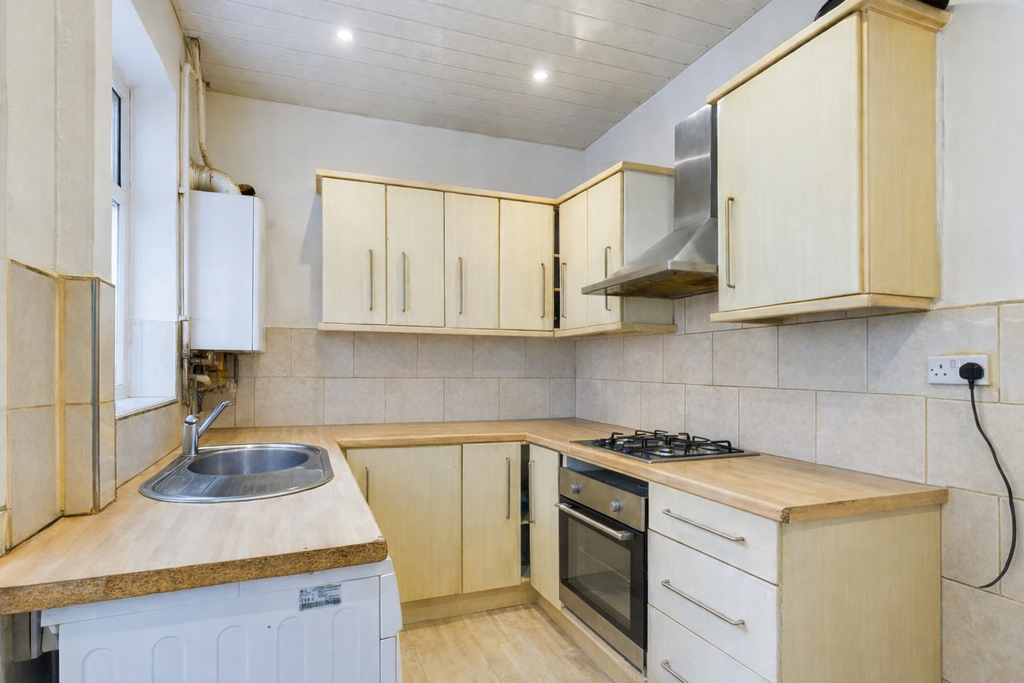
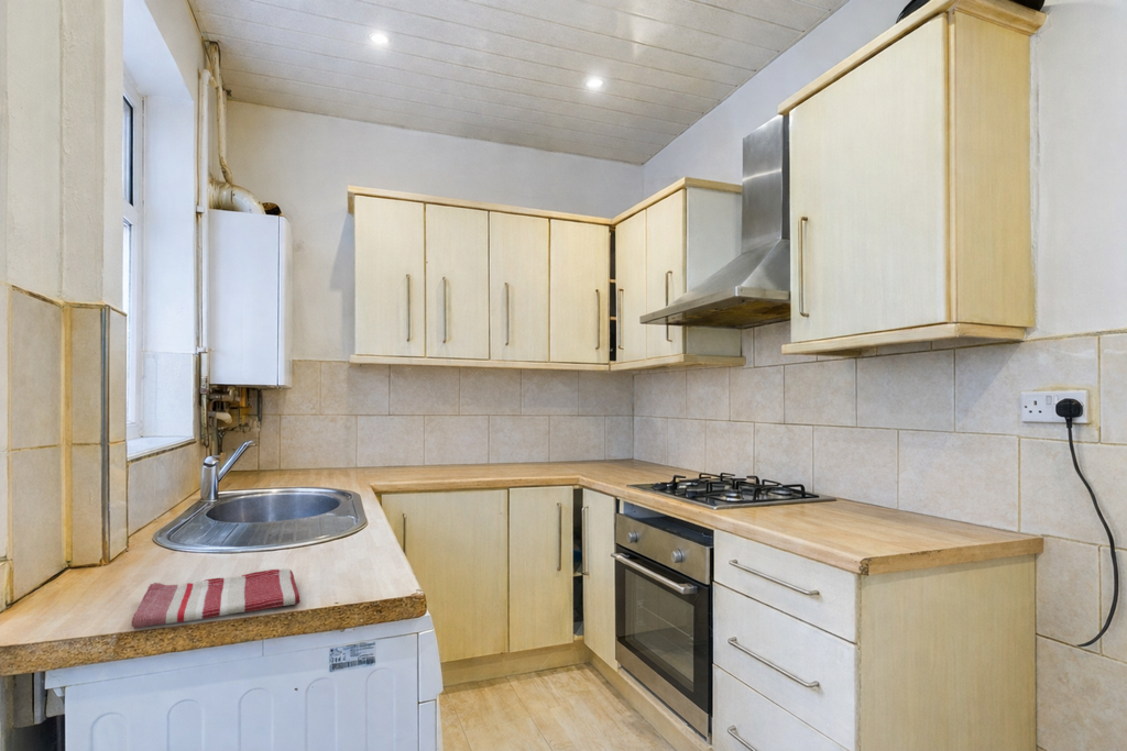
+ dish towel (221, 594)
